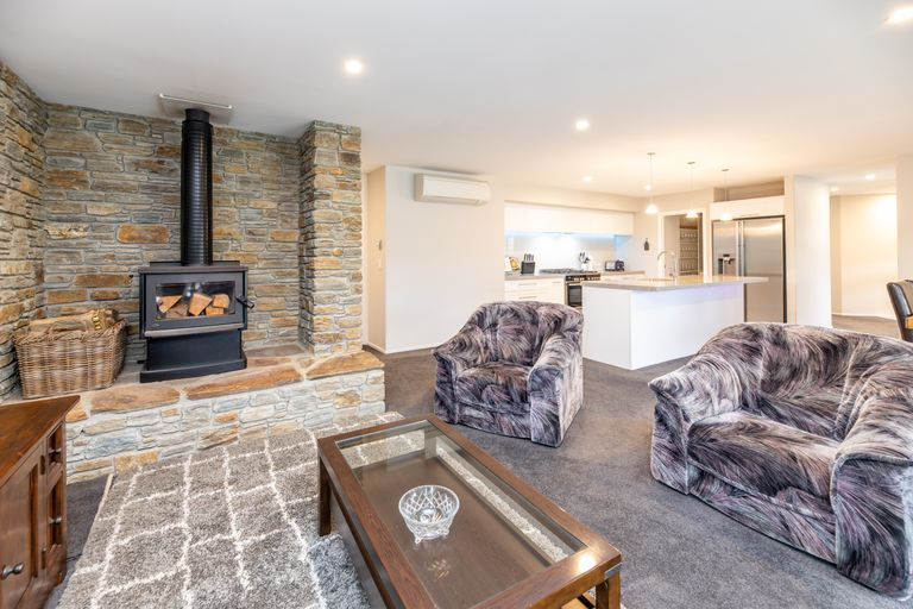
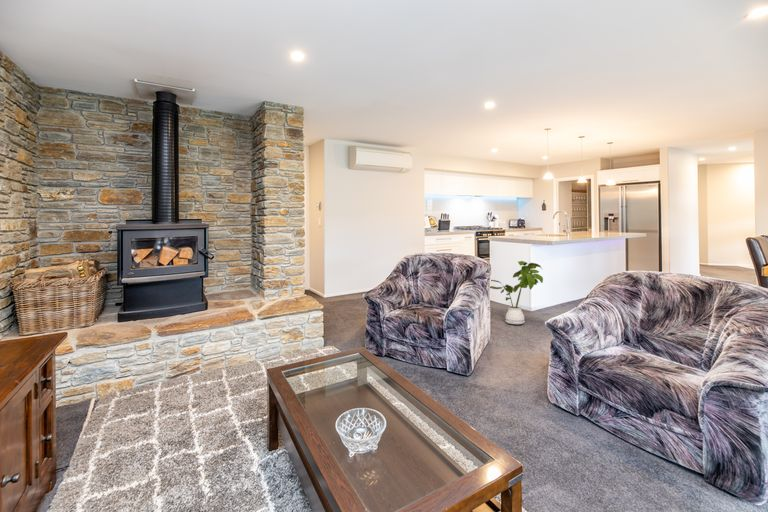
+ house plant (519, 291)
